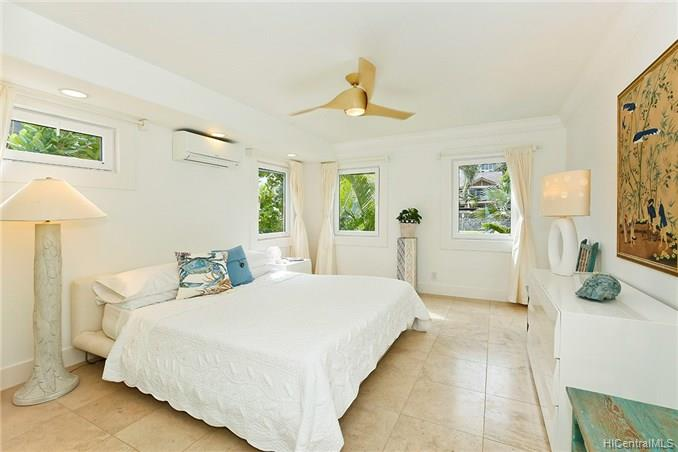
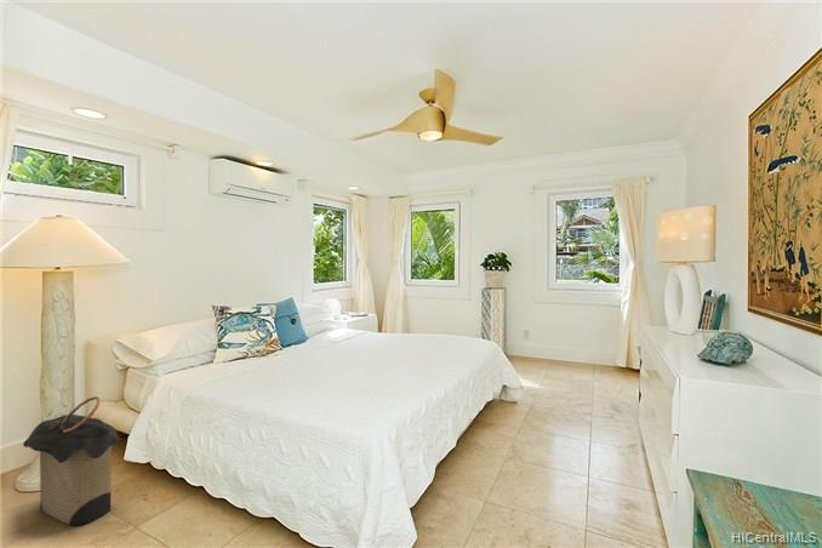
+ laundry hamper (72, 453)
